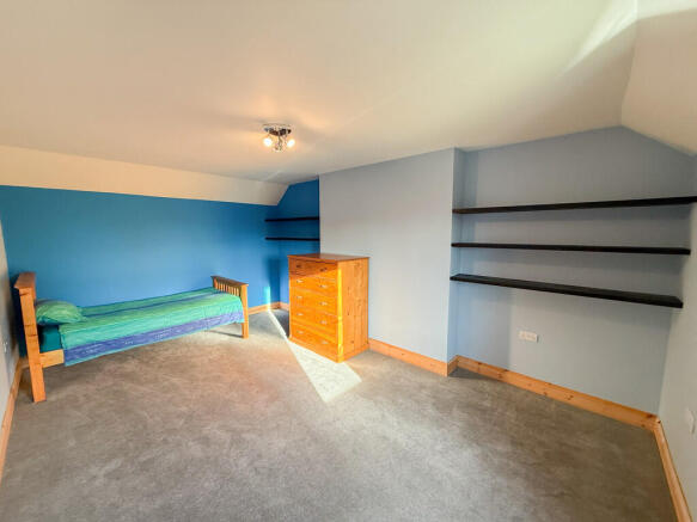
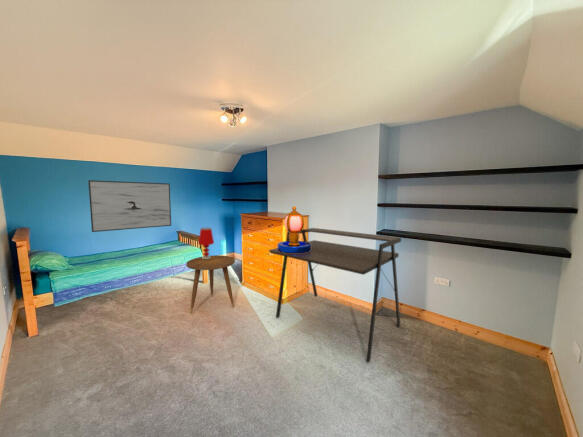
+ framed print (134, 205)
+ desk (337, 268)
+ side table (211, 283)
+ table lamp (205, 243)
+ table lamp (294, 228)
